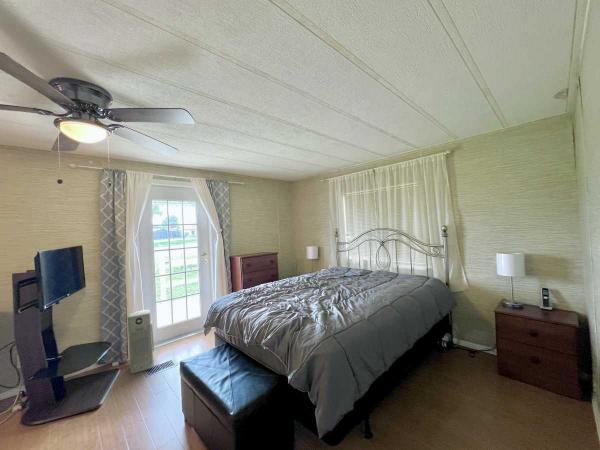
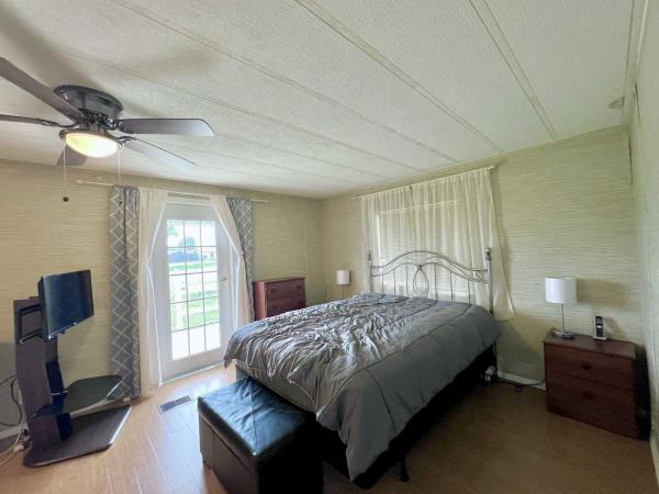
- air purifier (141, 338)
